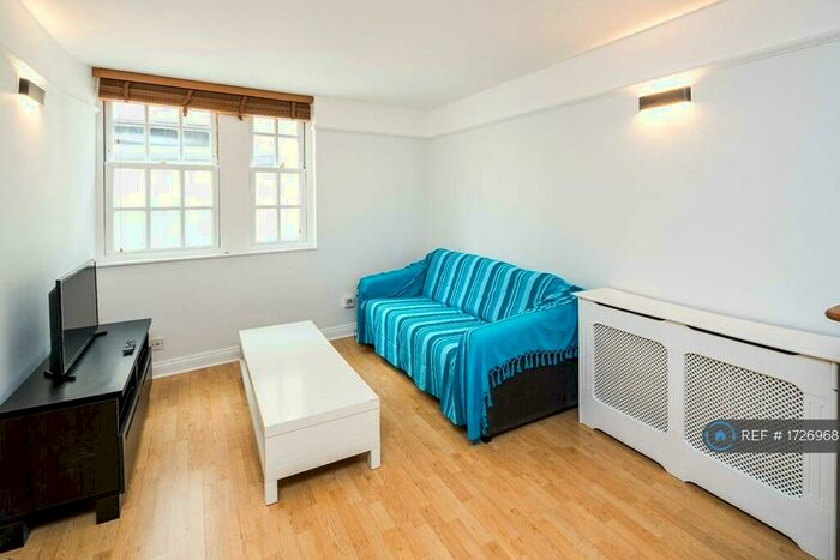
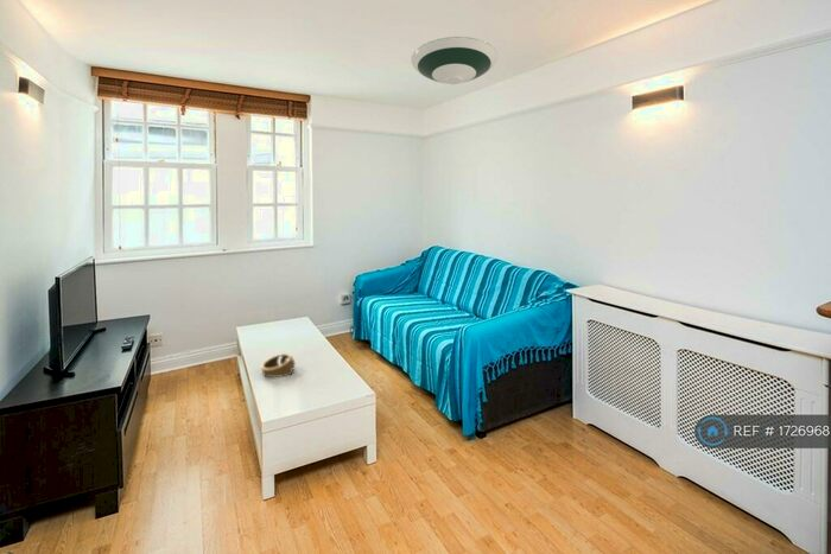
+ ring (278, 364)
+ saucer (453, 70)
